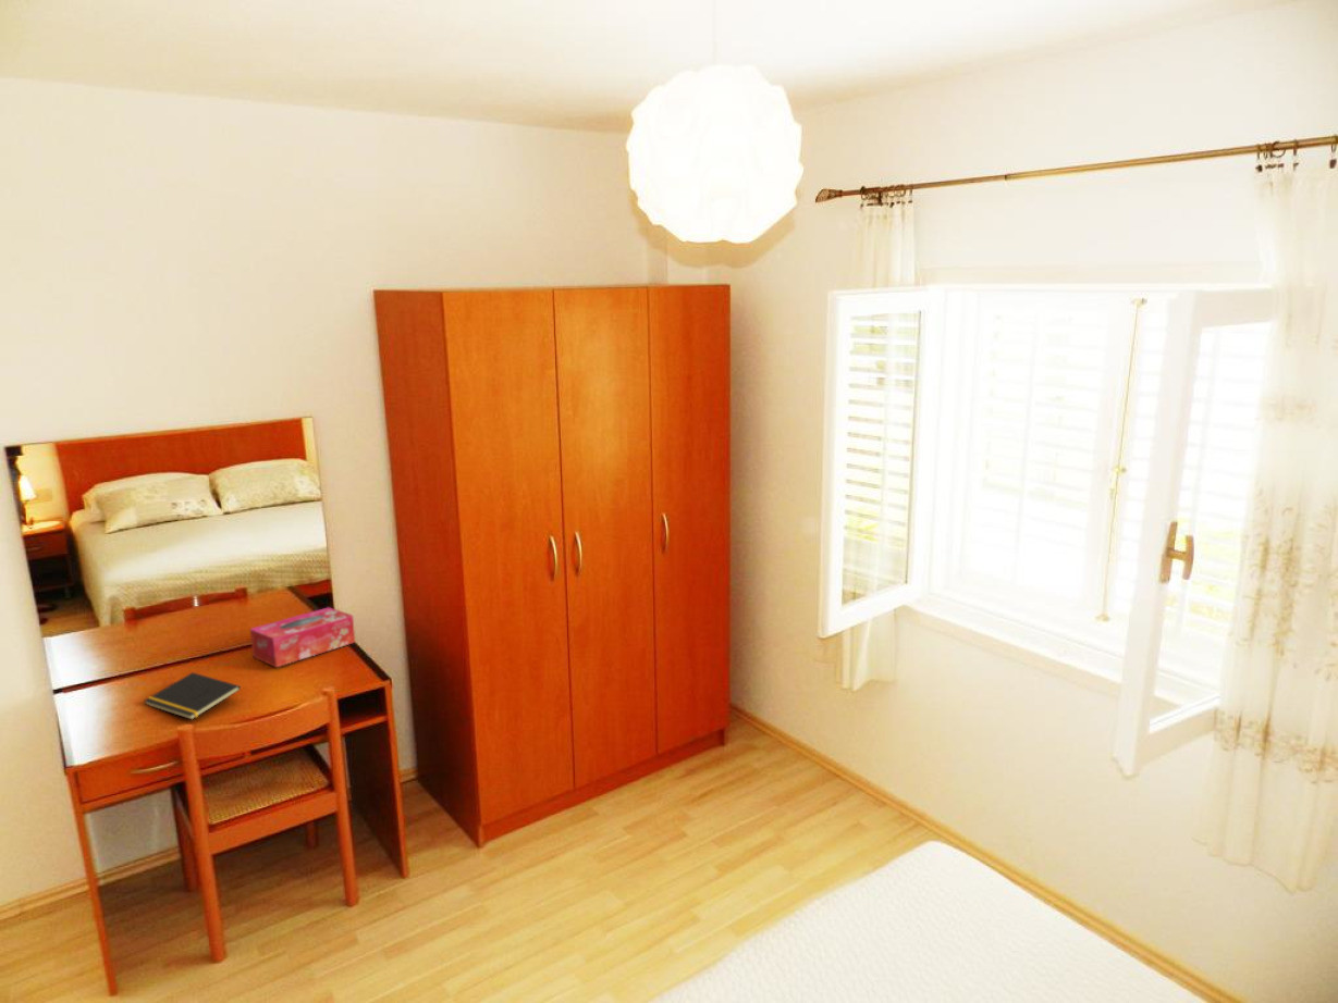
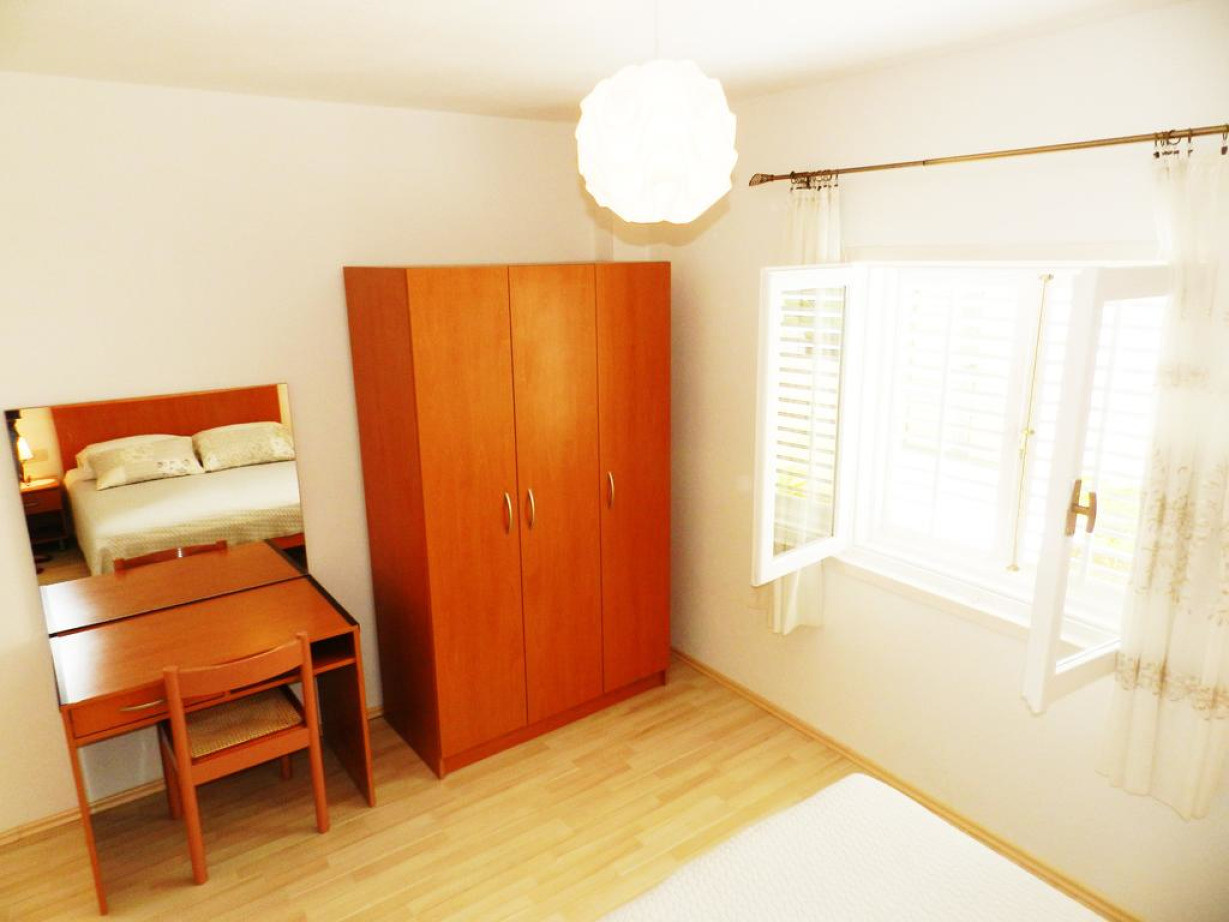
- notepad (192, 694)
- tissue box (304, 635)
